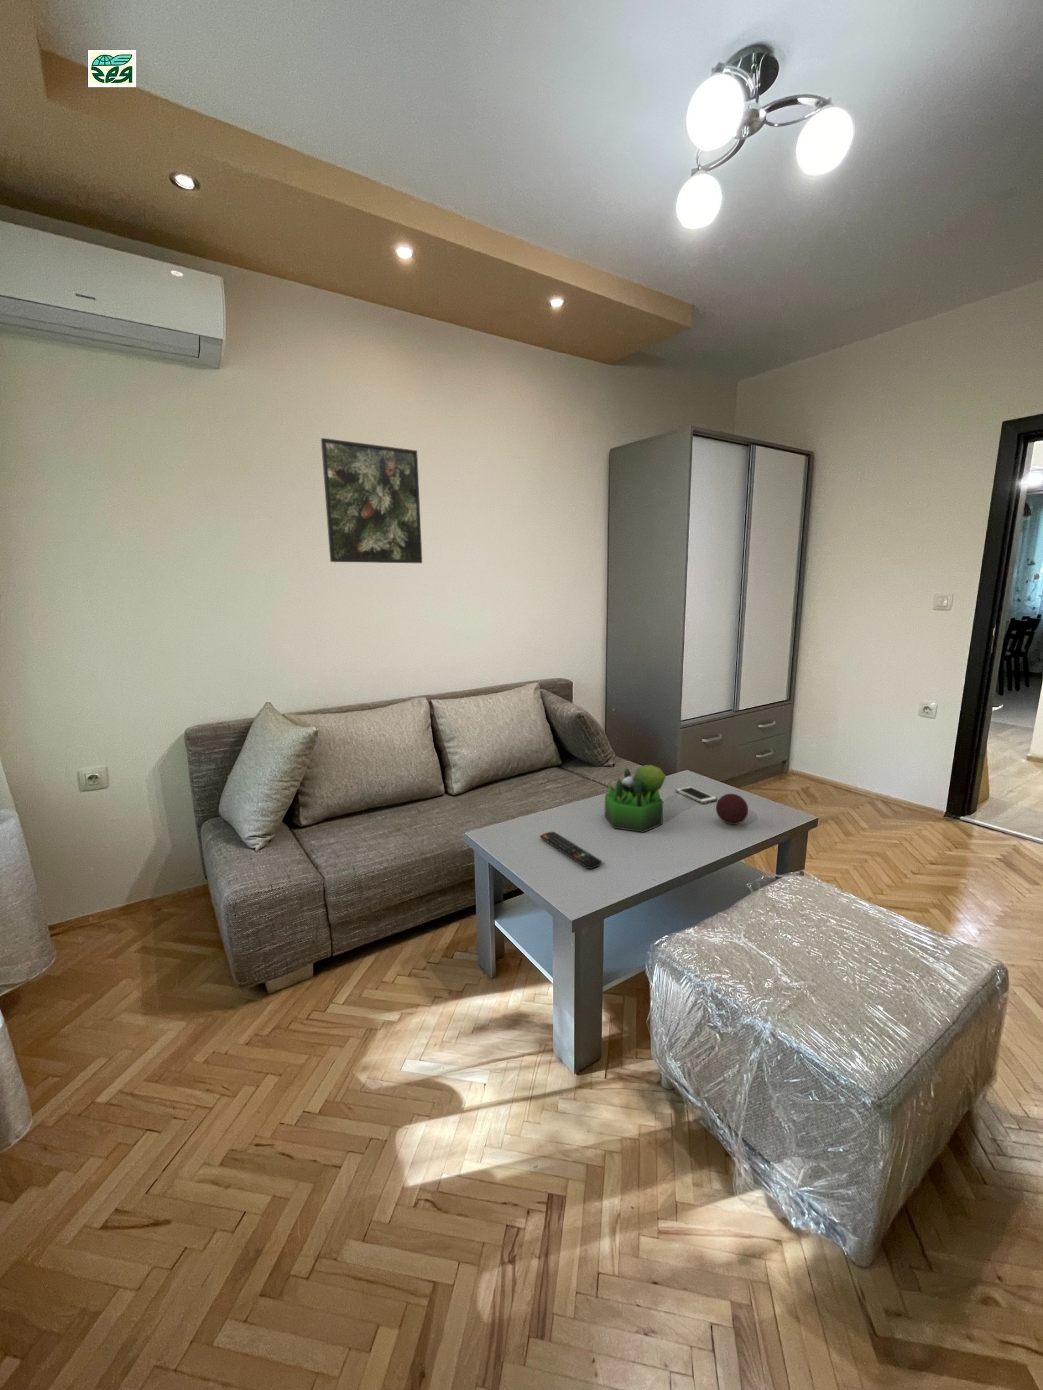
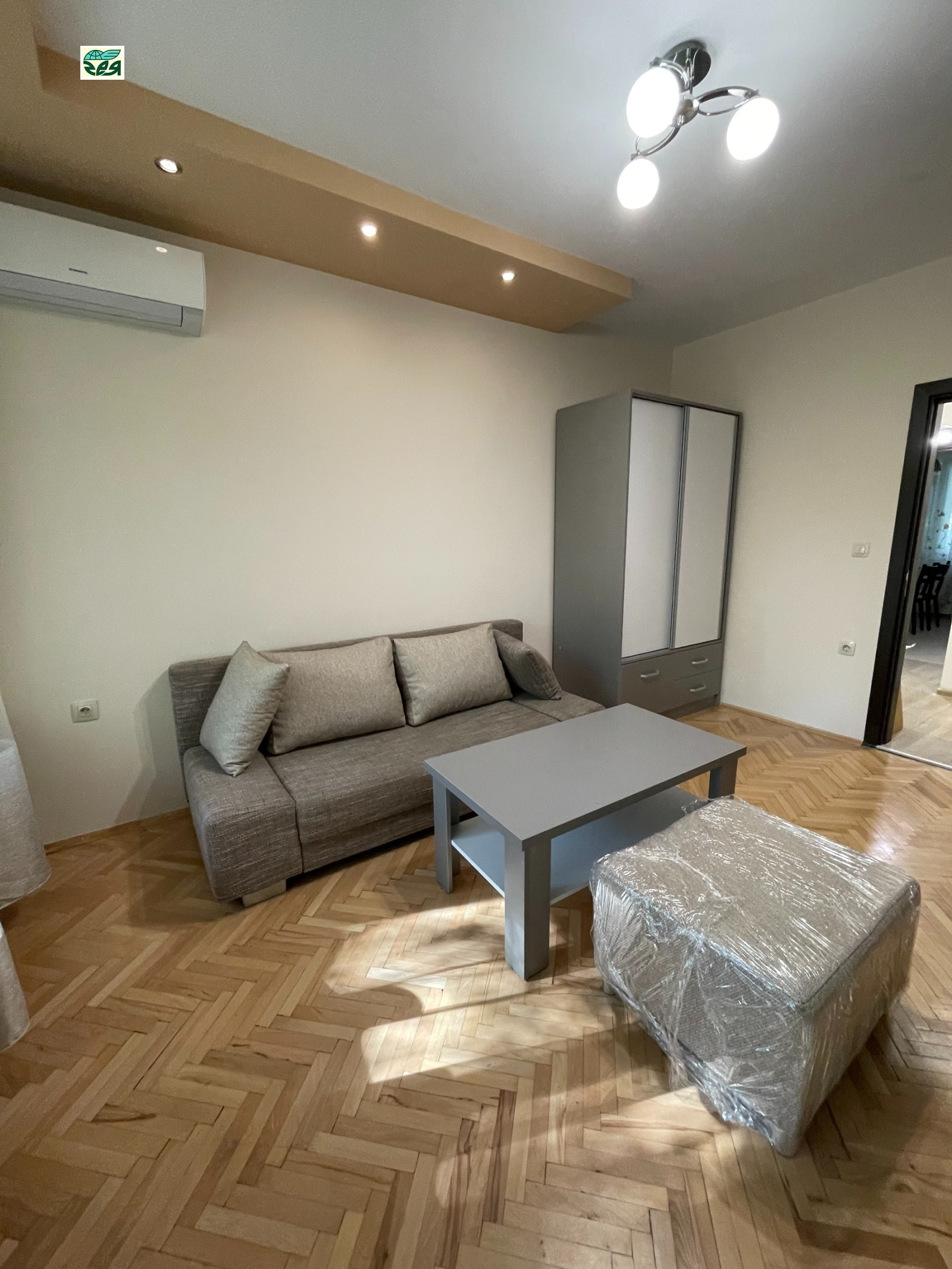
- cell phone (696, 794)
- plant (634, 792)
- remote control (569, 849)
- decorative ball (732, 808)
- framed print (375, 504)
